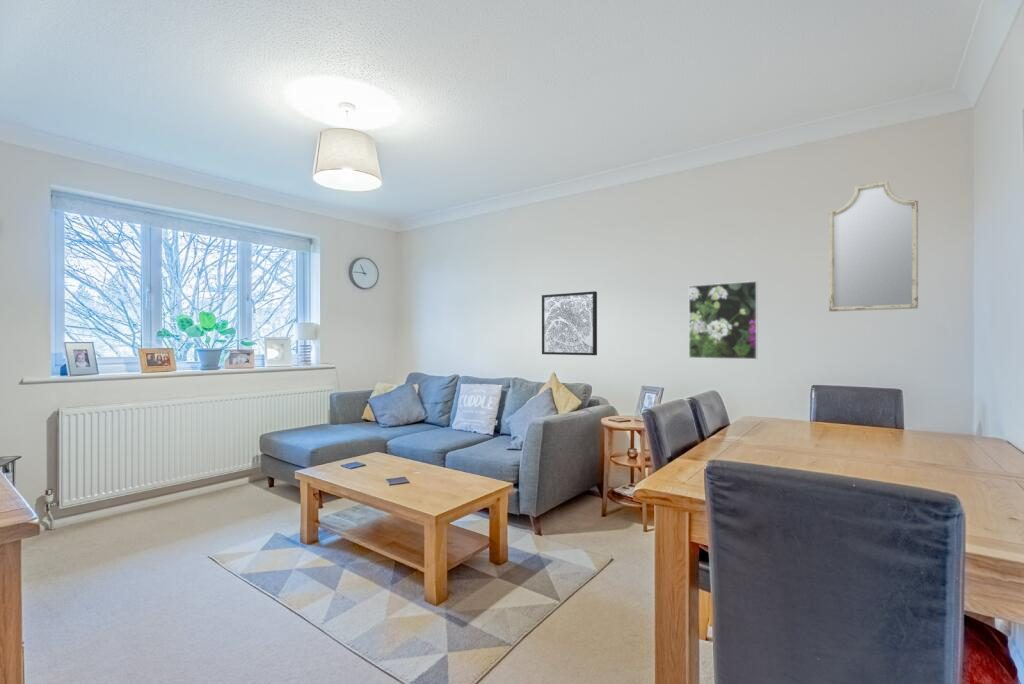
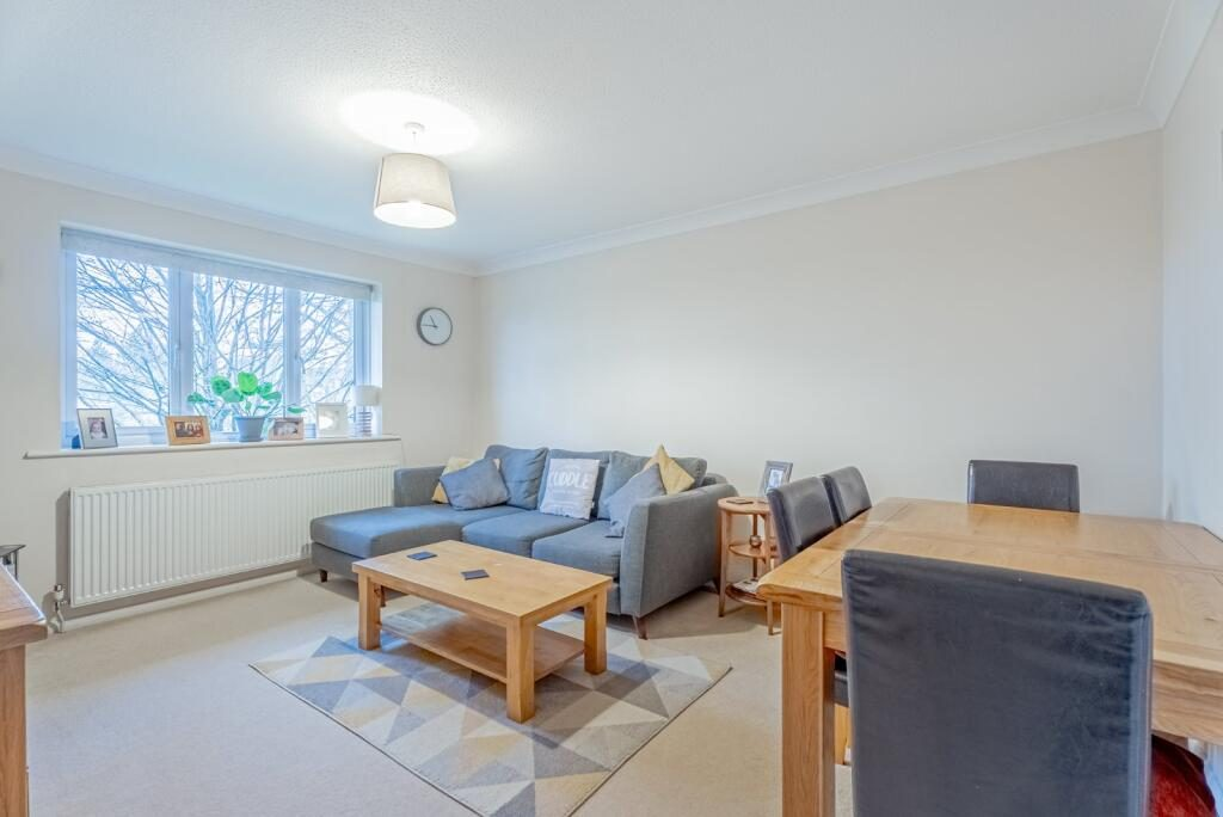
- home mirror (871, 247)
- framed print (721, 321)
- wall art (568, 324)
